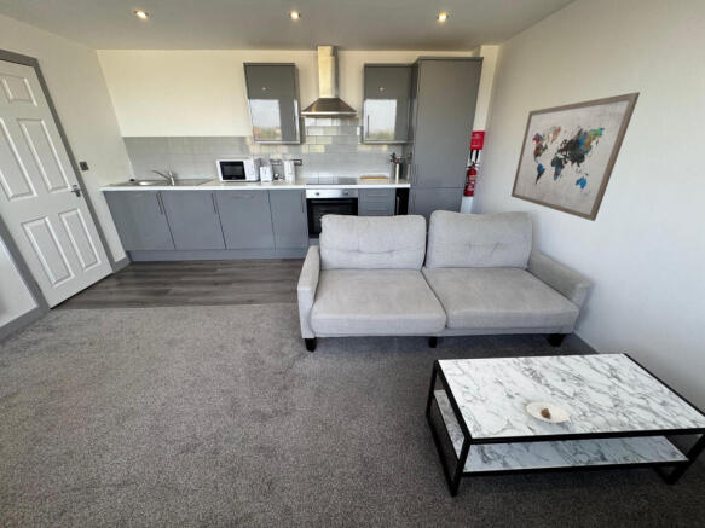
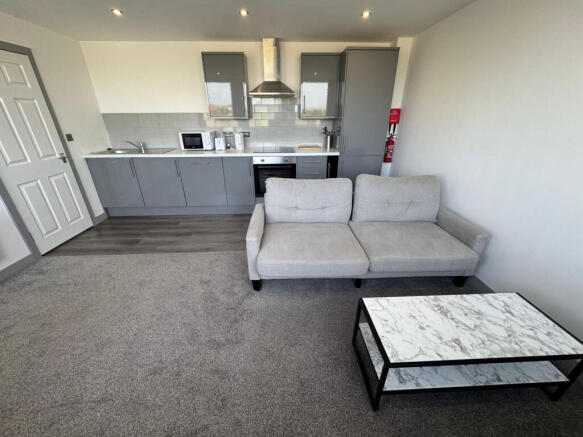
- saucer (545, 413)
- wall art (557, 158)
